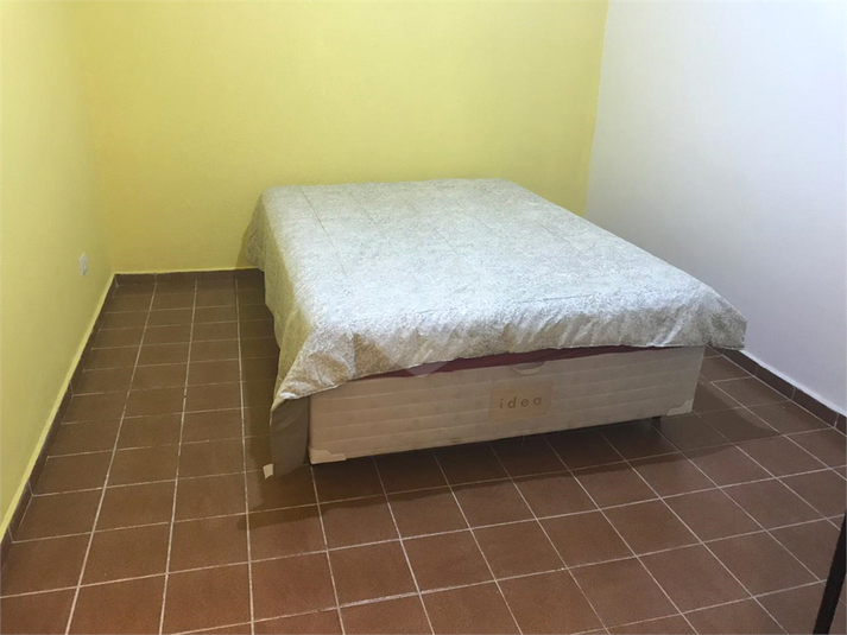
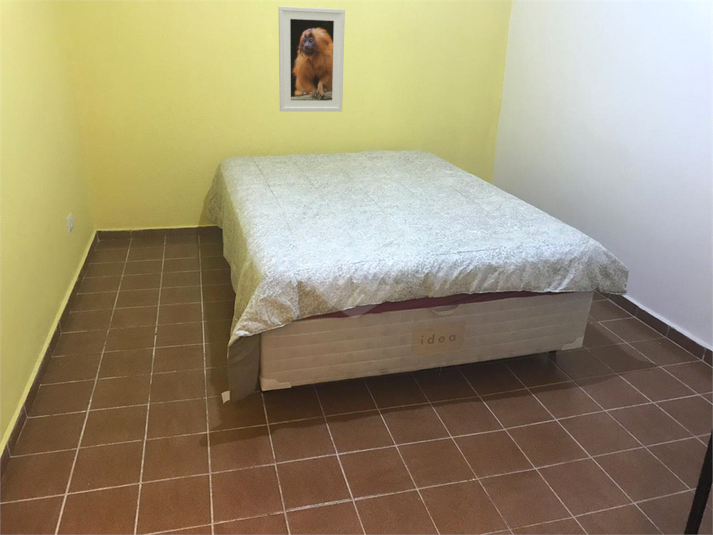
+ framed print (311, 61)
